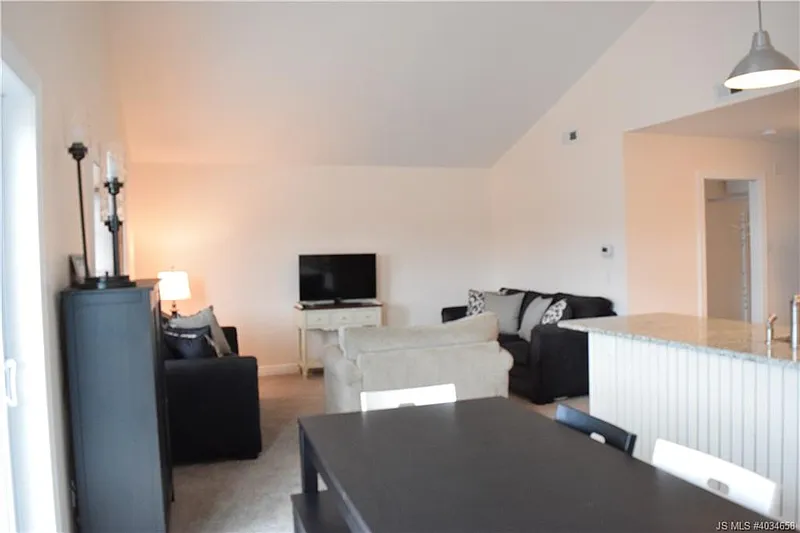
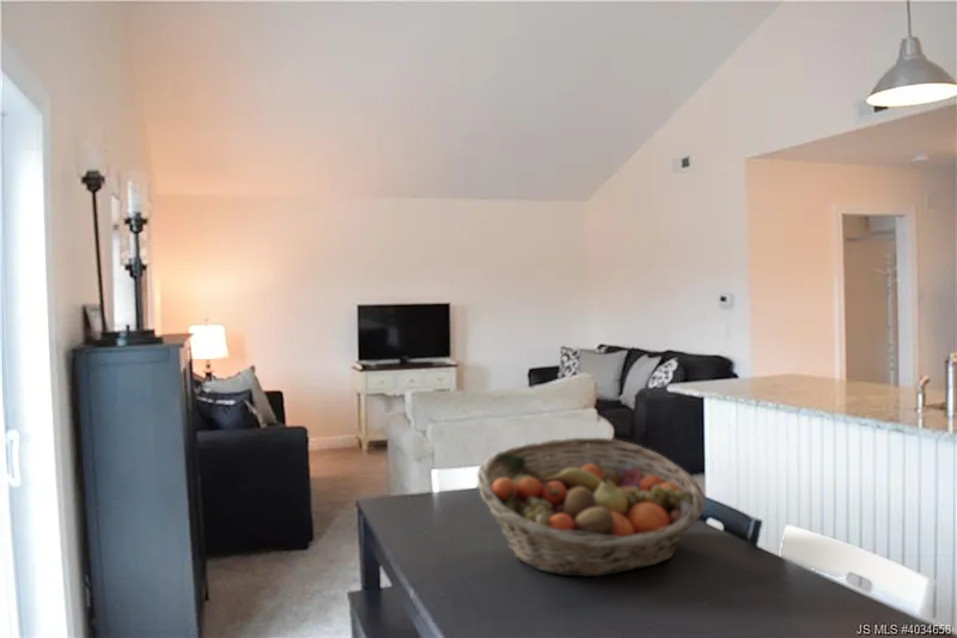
+ fruit basket (590, 500)
